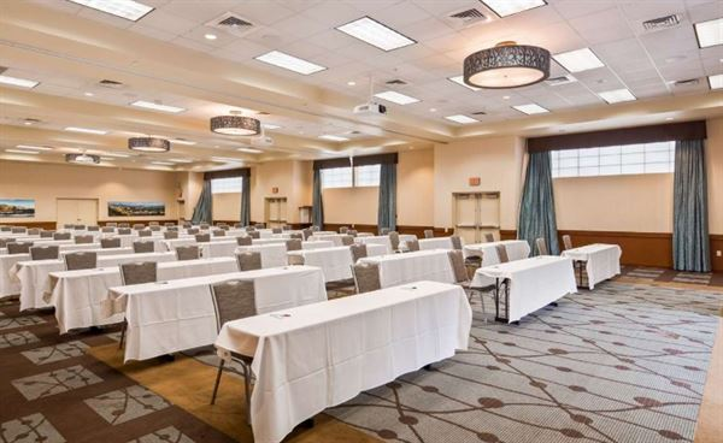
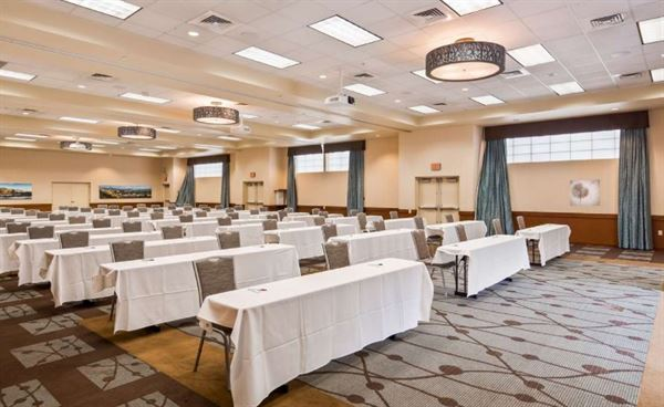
+ wall art (584, 192)
